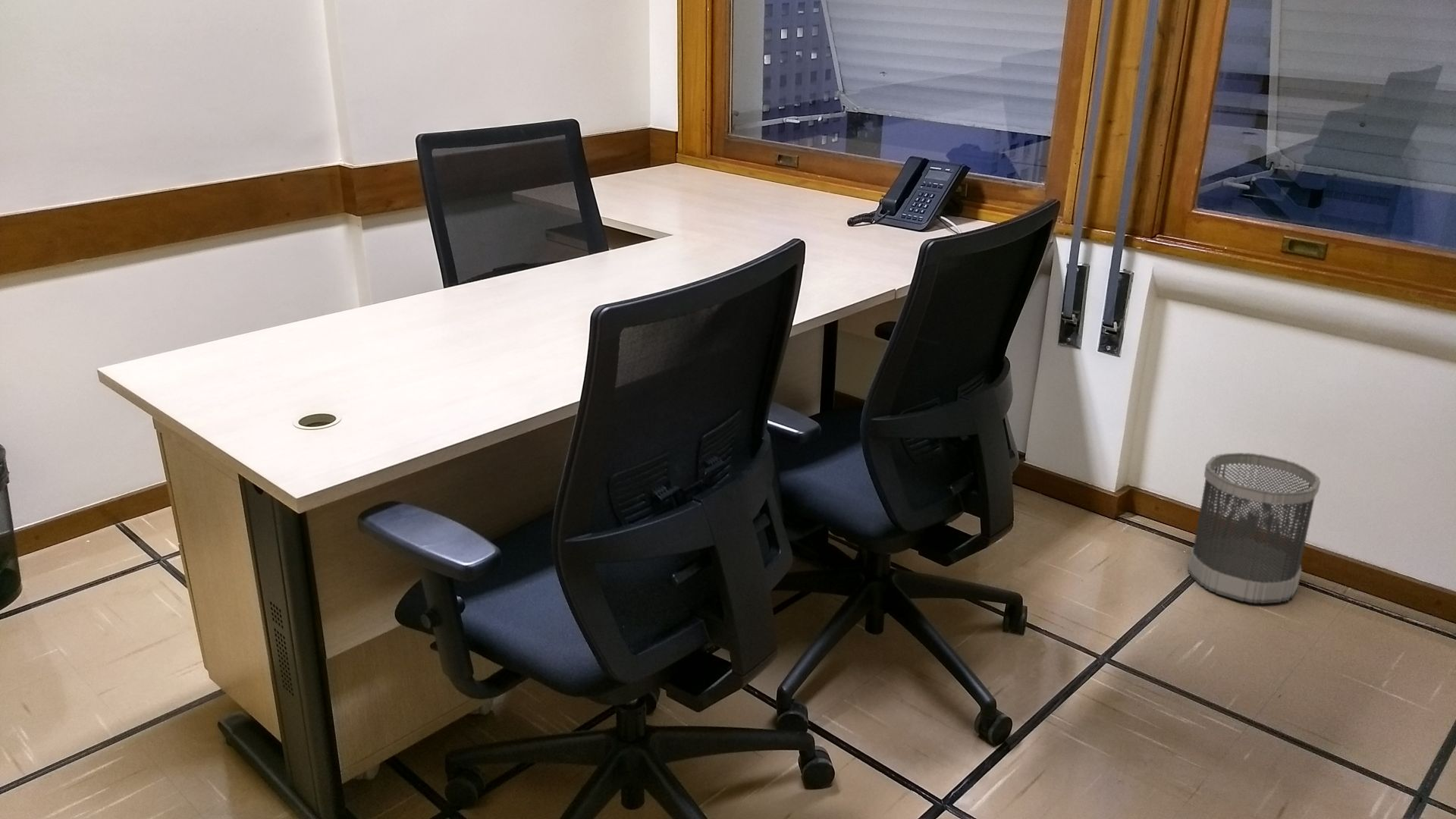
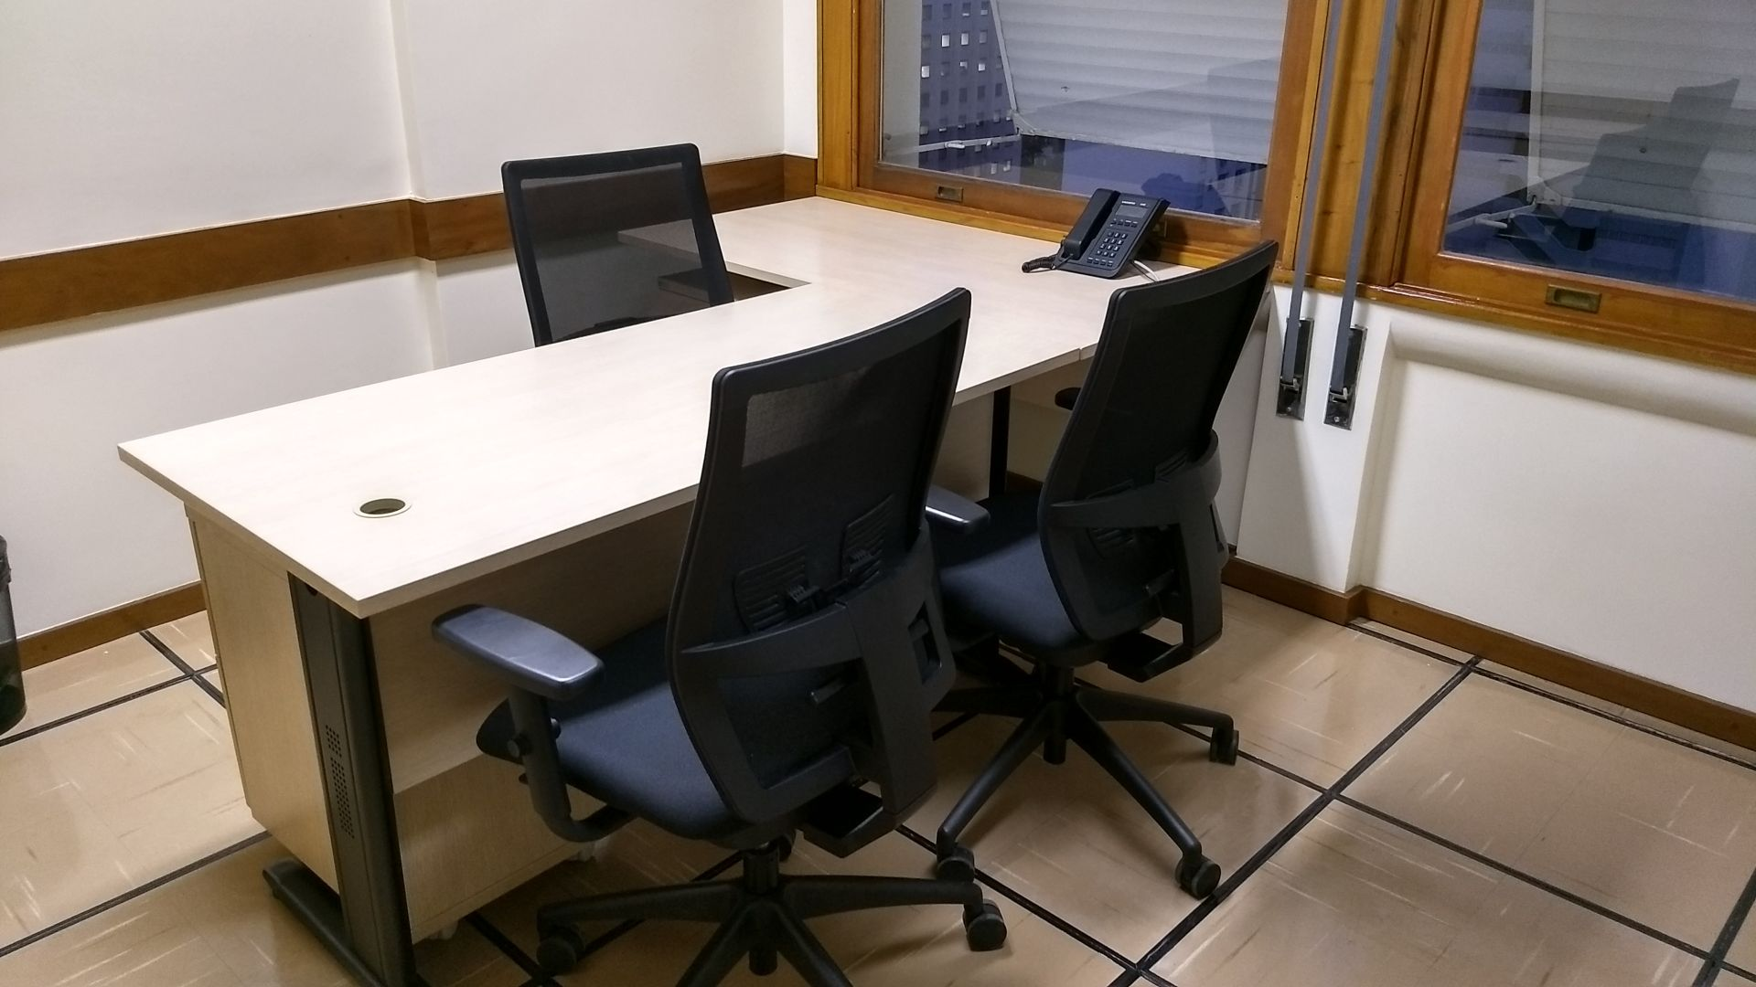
- wastebasket (1251, 526)
